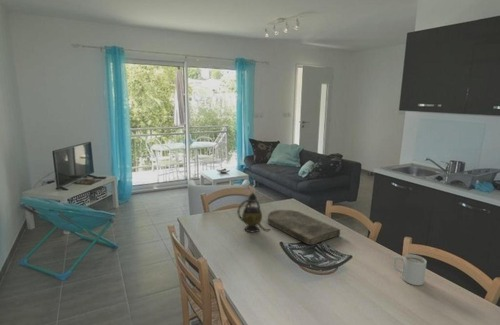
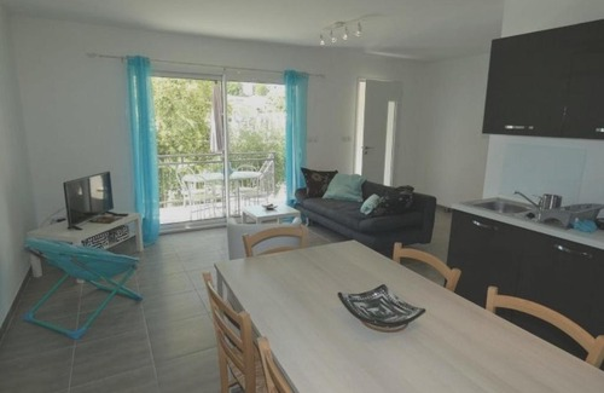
- cutting board (297, 224)
- teapot (255, 212)
- mug (408, 267)
